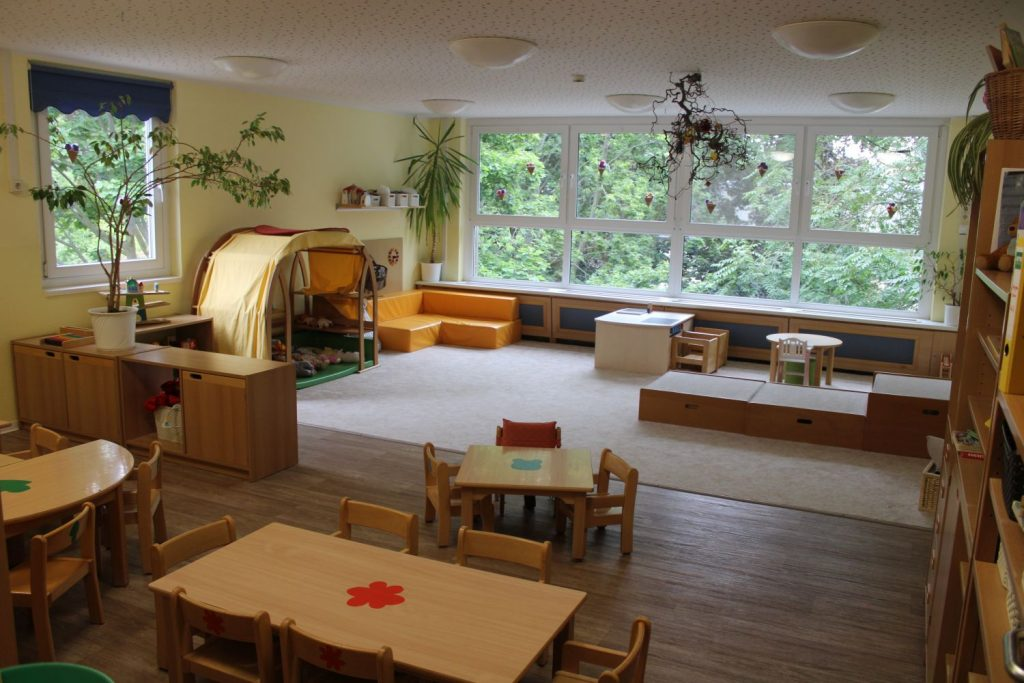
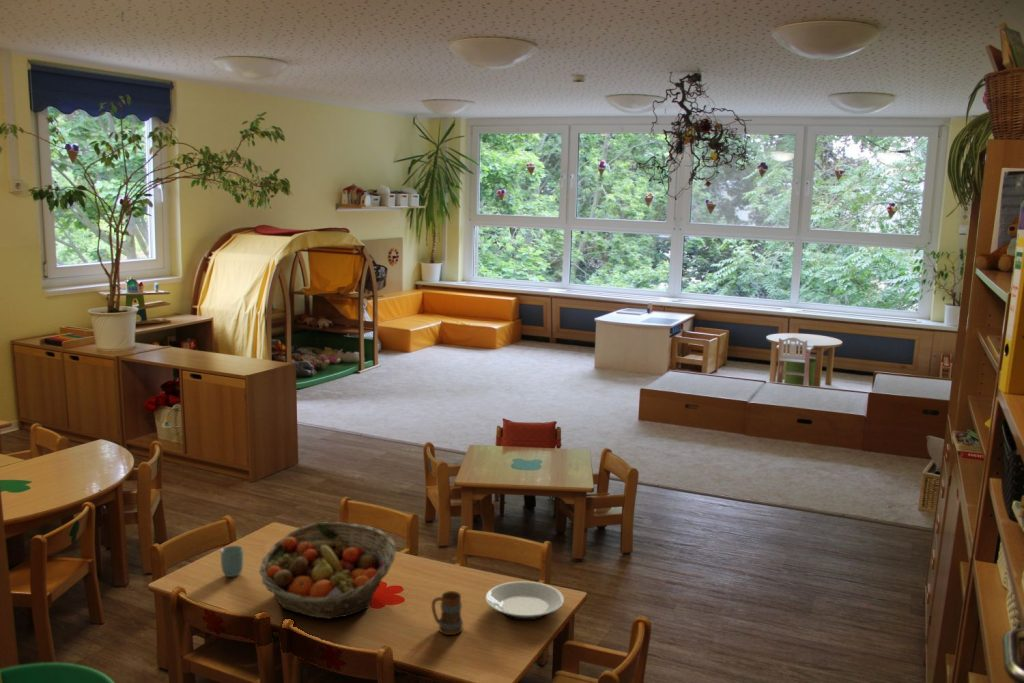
+ plate (524, 603)
+ cup (232, 562)
+ mug (446, 611)
+ fruit basket (328, 569)
